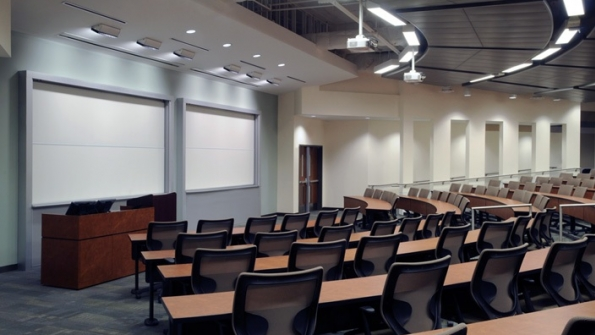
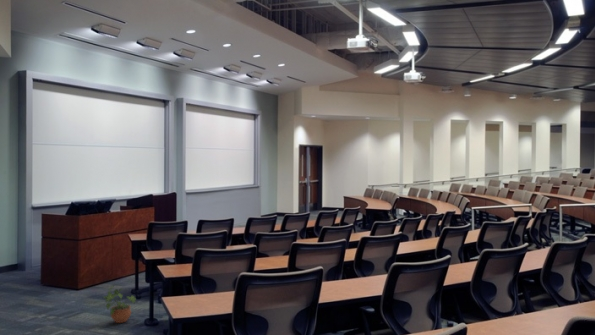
+ potted plant (117, 303)
